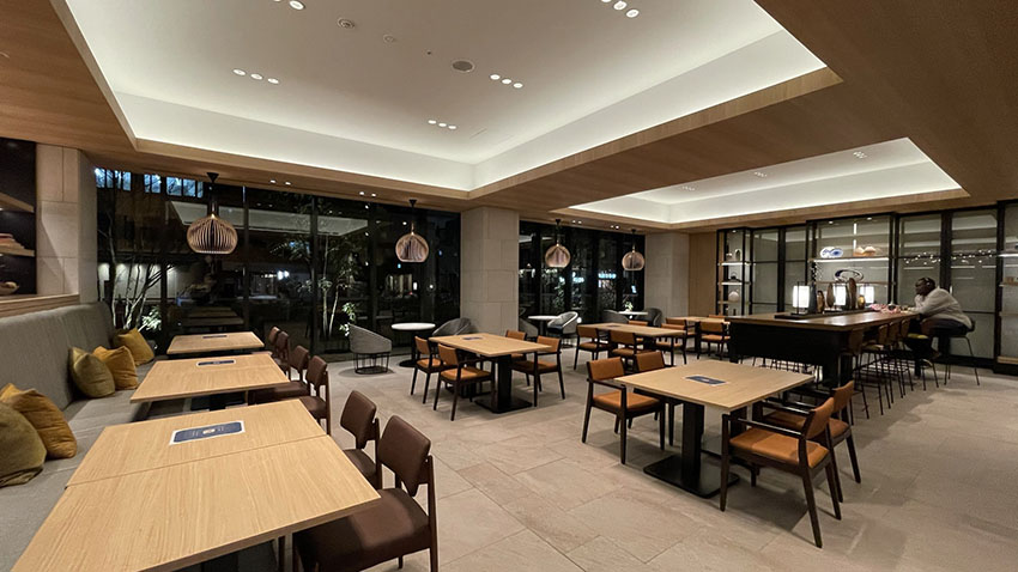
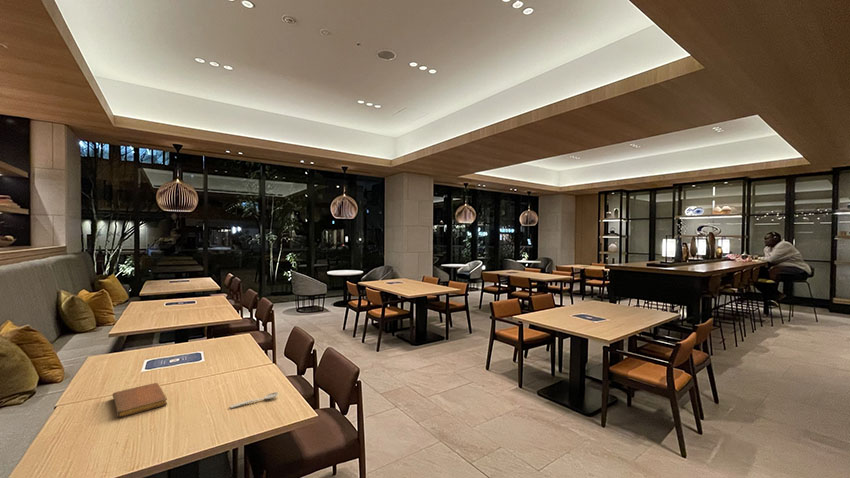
+ spoon (255, 400)
+ notebook (139, 398)
